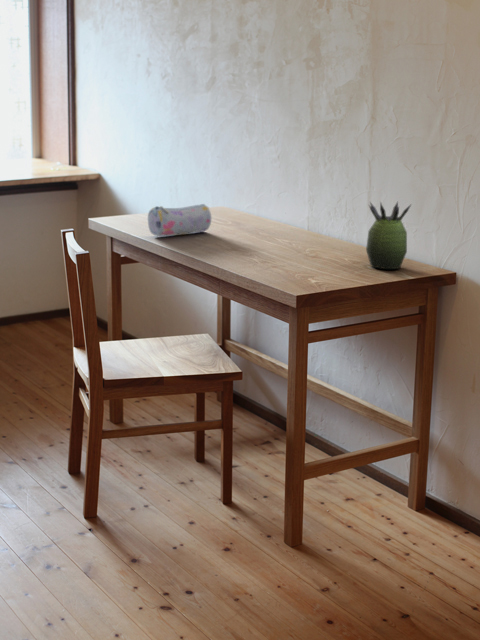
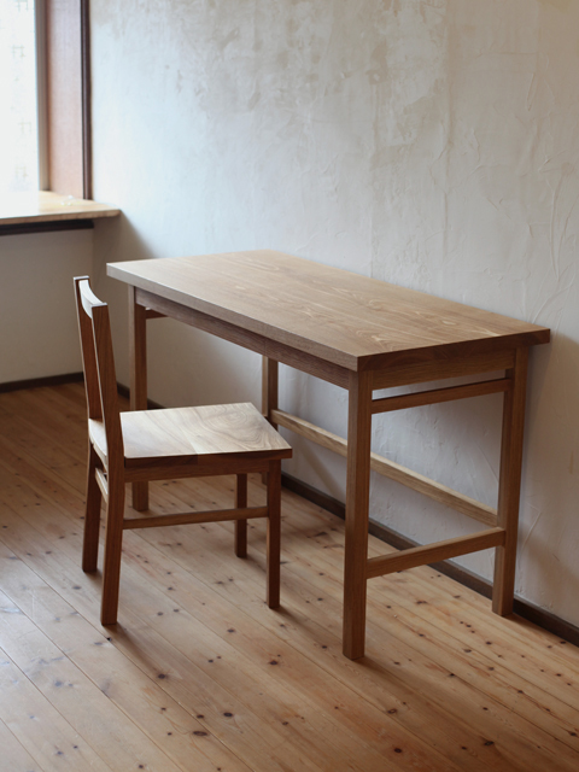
- pencil case (179, 219)
- succulent plant (387, 235)
